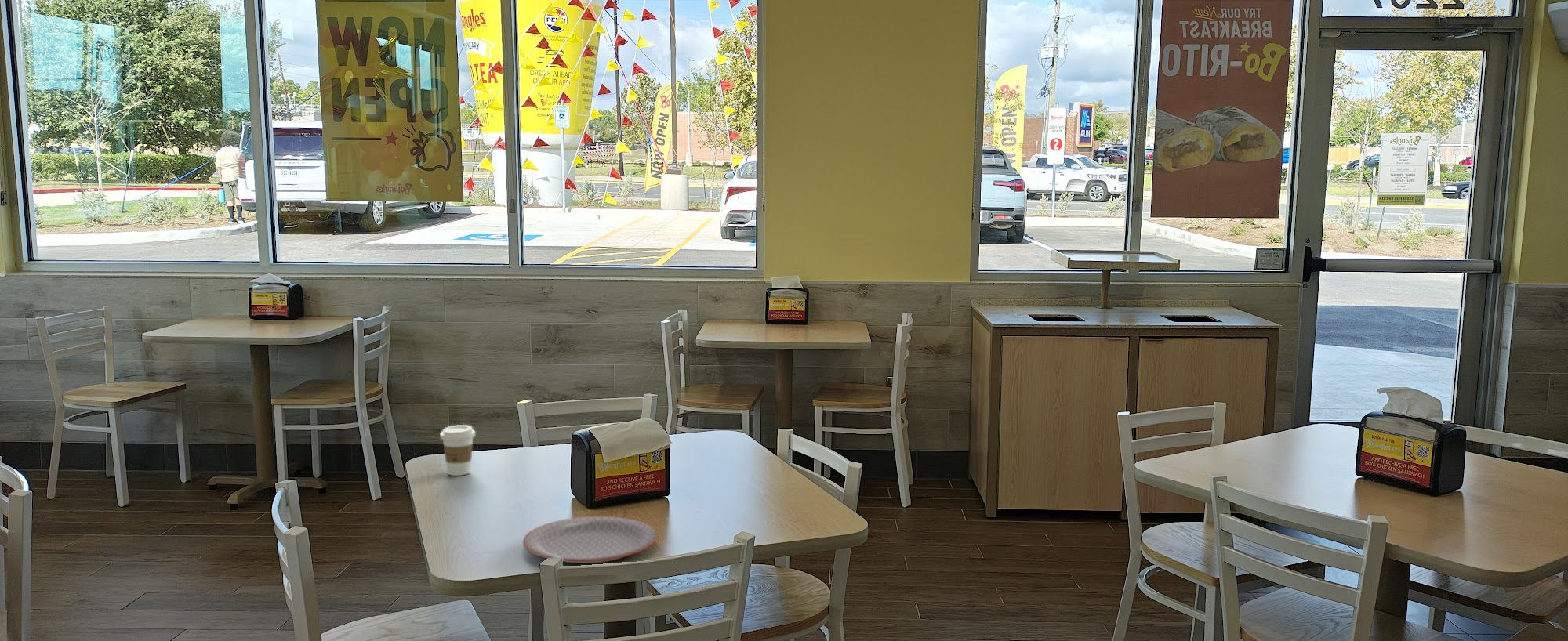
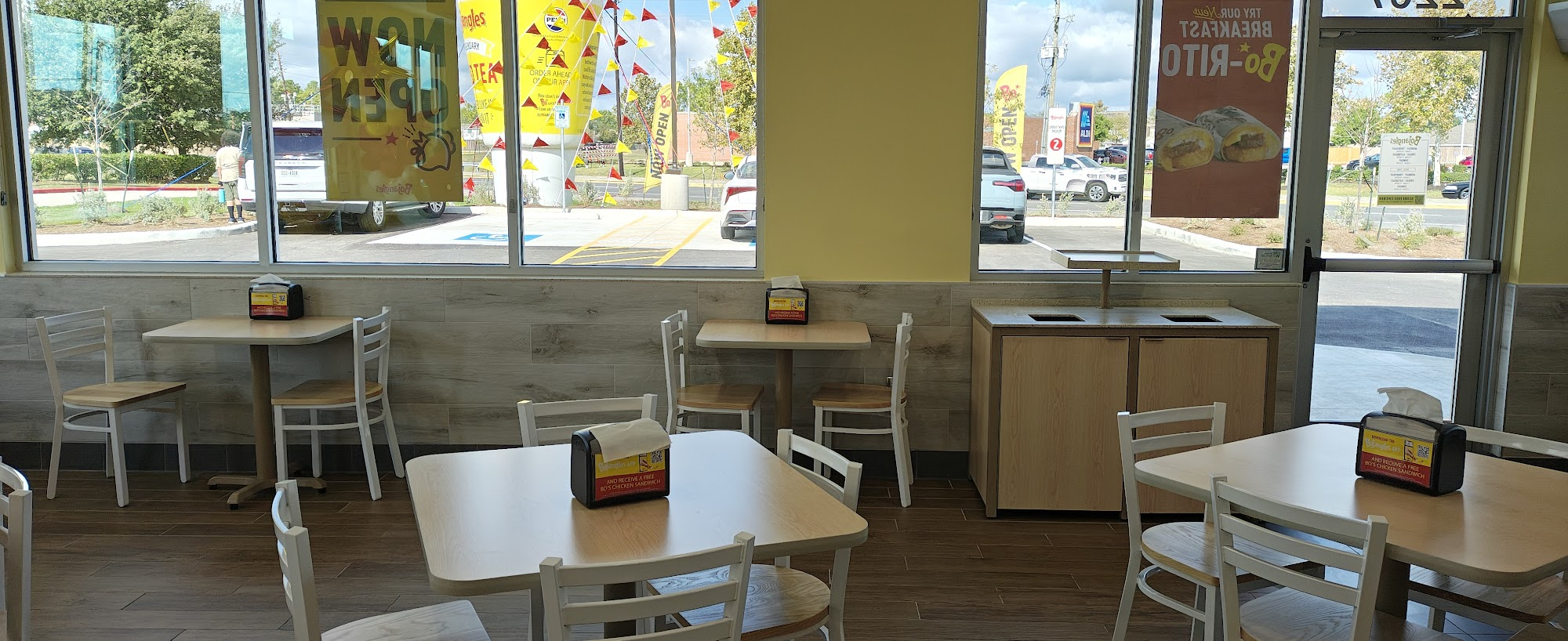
- coffee cup (458, 450)
- plate (590, 541)
